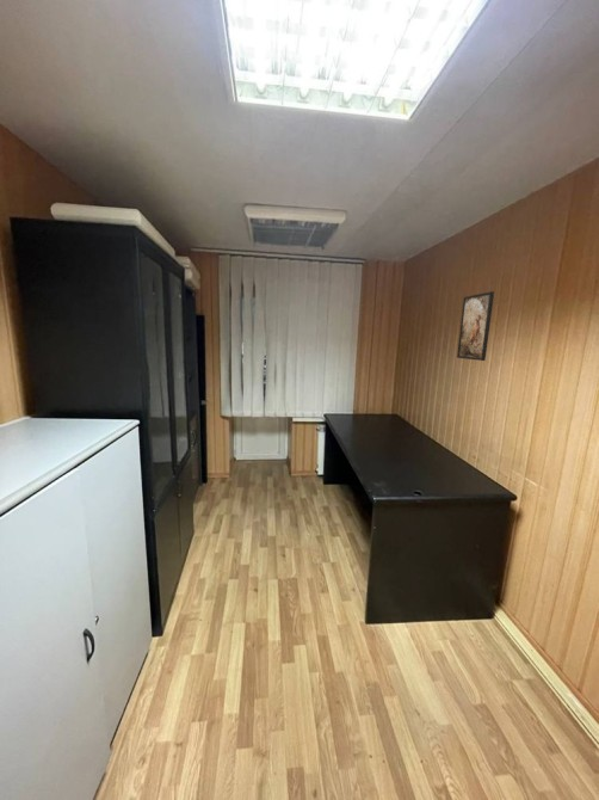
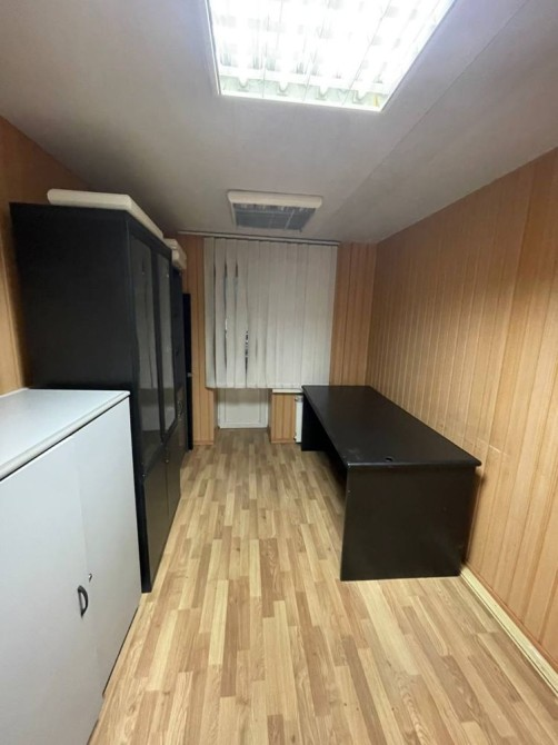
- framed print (474, 327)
